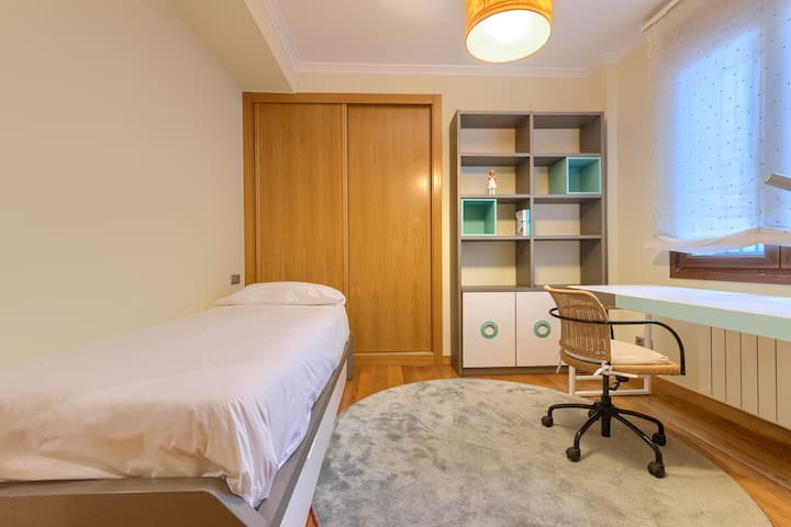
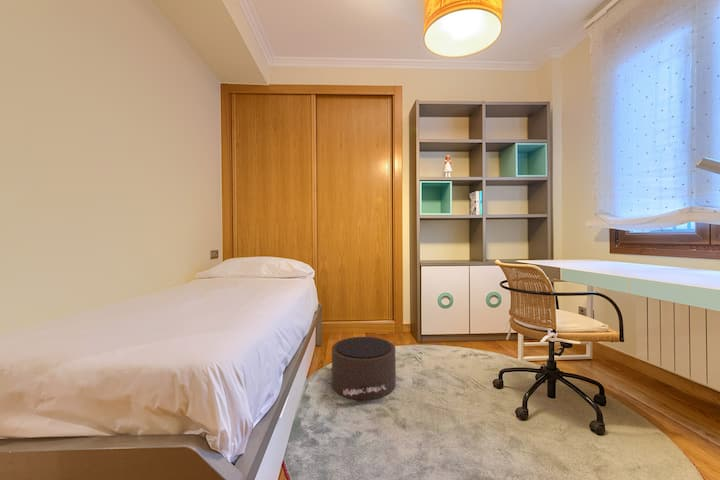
+ pouf (358, 364)
